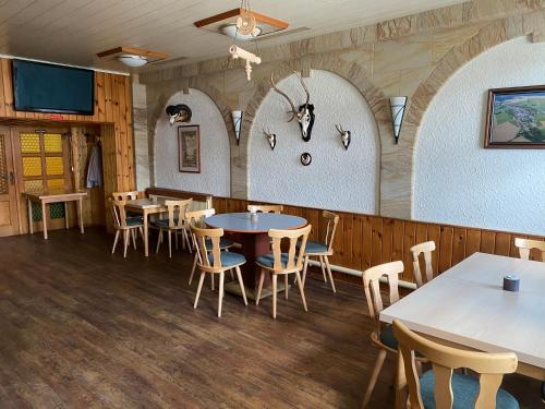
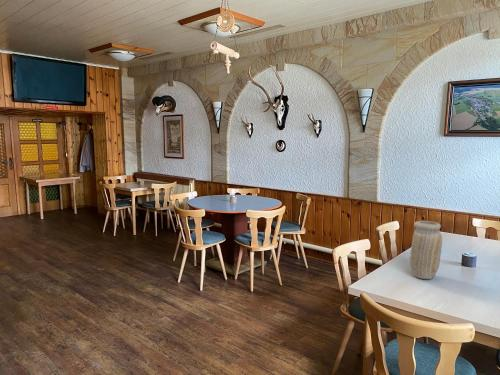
+ vase (426, 249)
